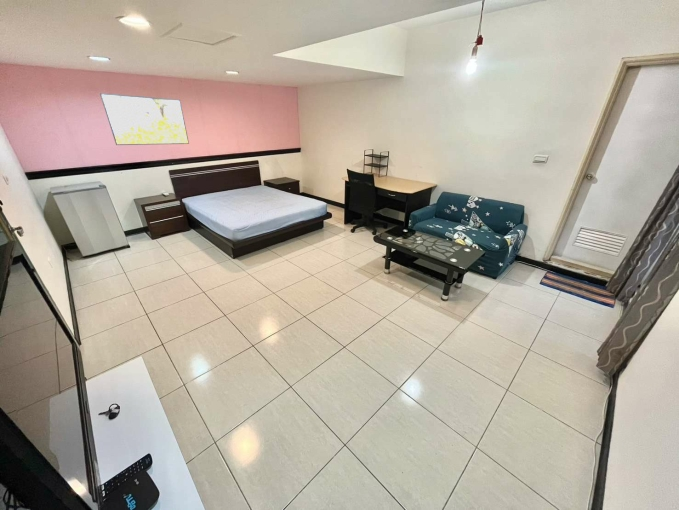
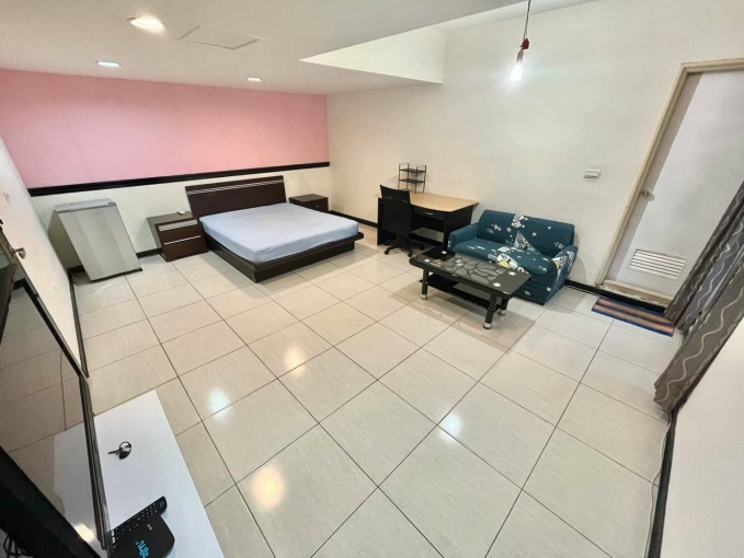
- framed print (149, 121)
